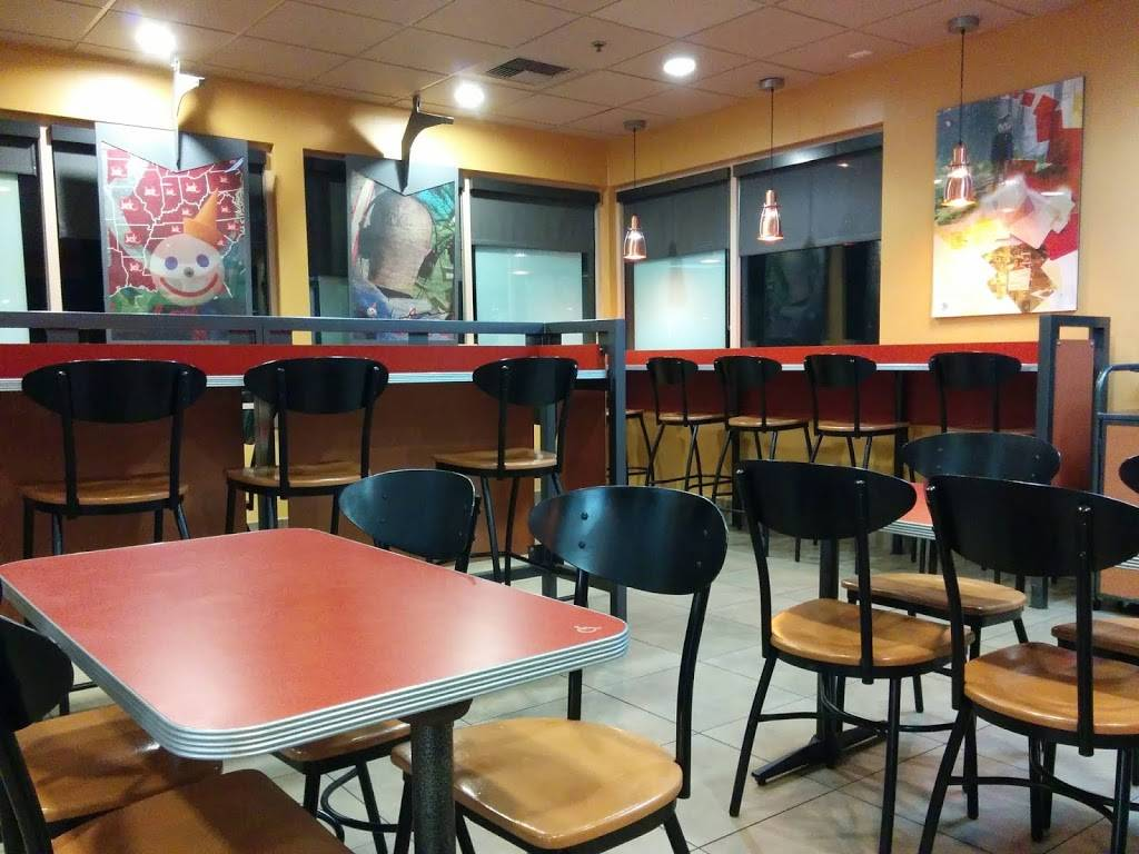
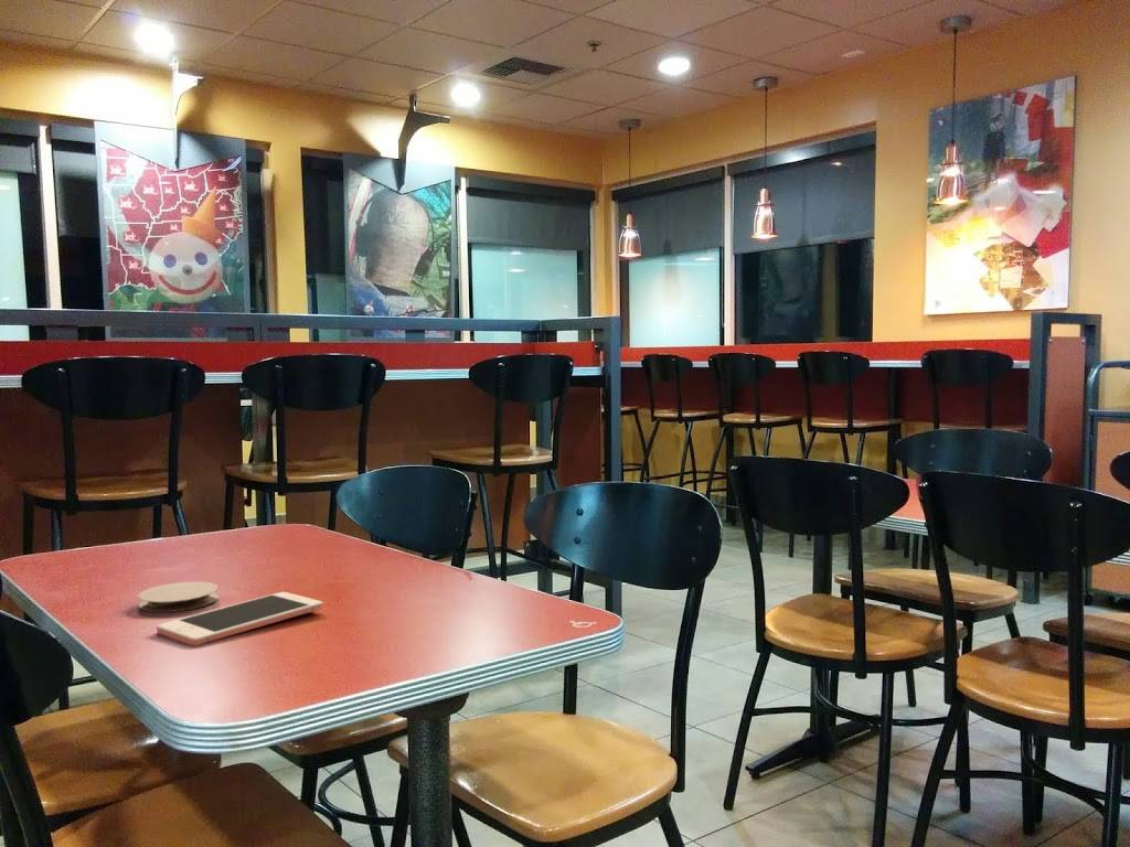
+ coaster (179, 596)
+ cell phone (243, 617)
